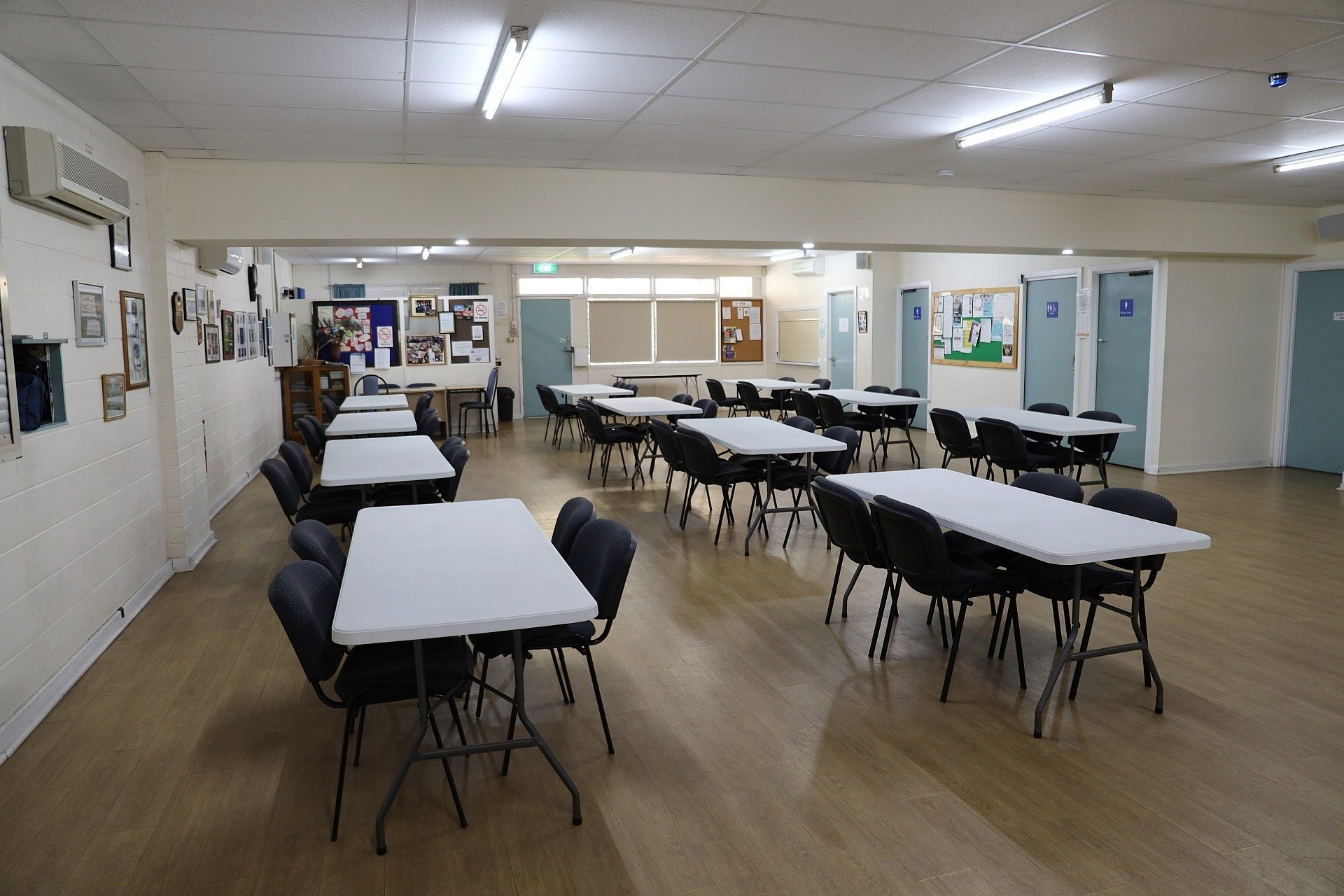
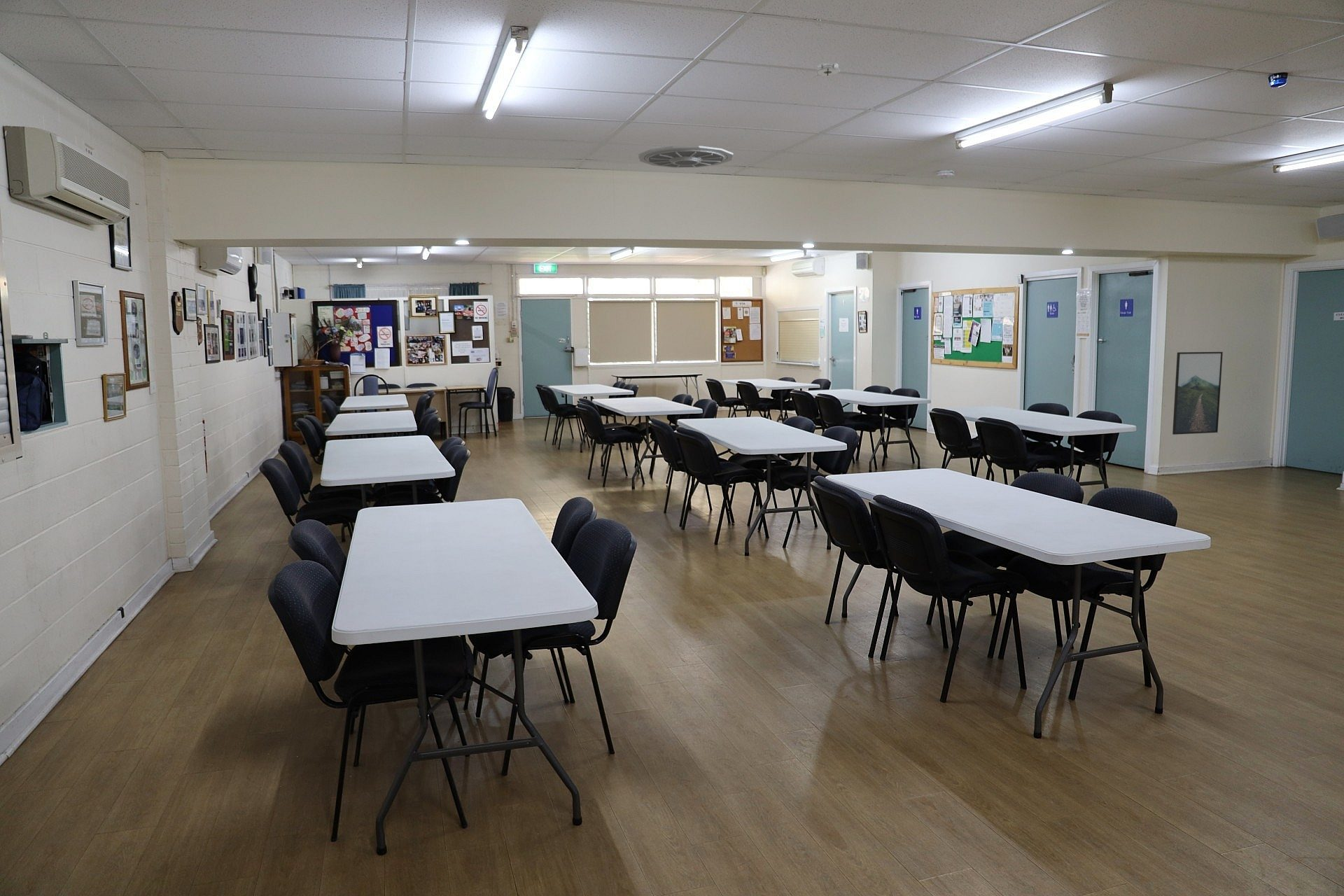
+ ceiling vent (685, 159)
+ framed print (1198, 393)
+ smoke detector (827, 69)
